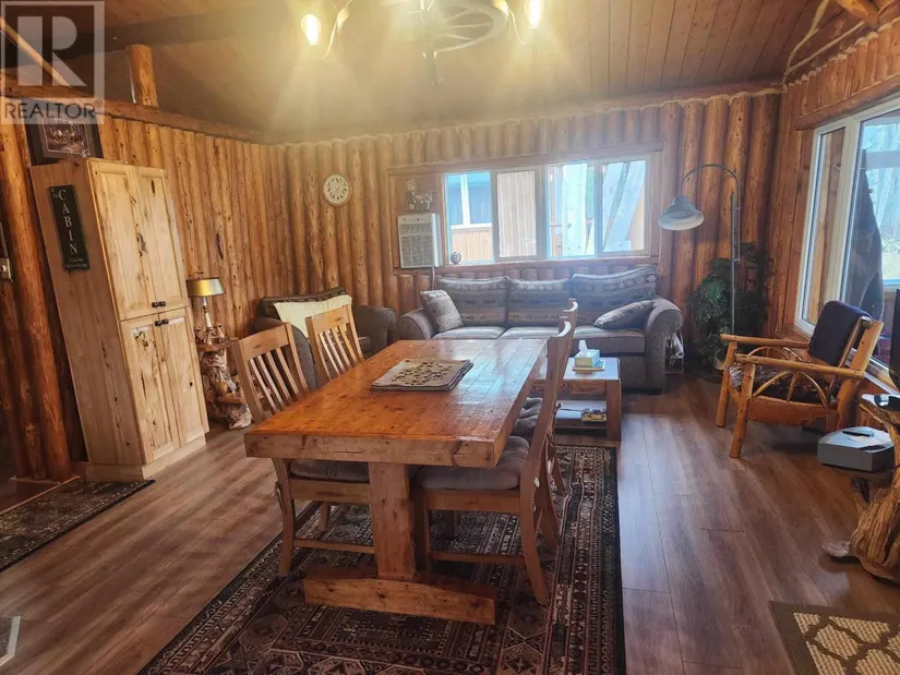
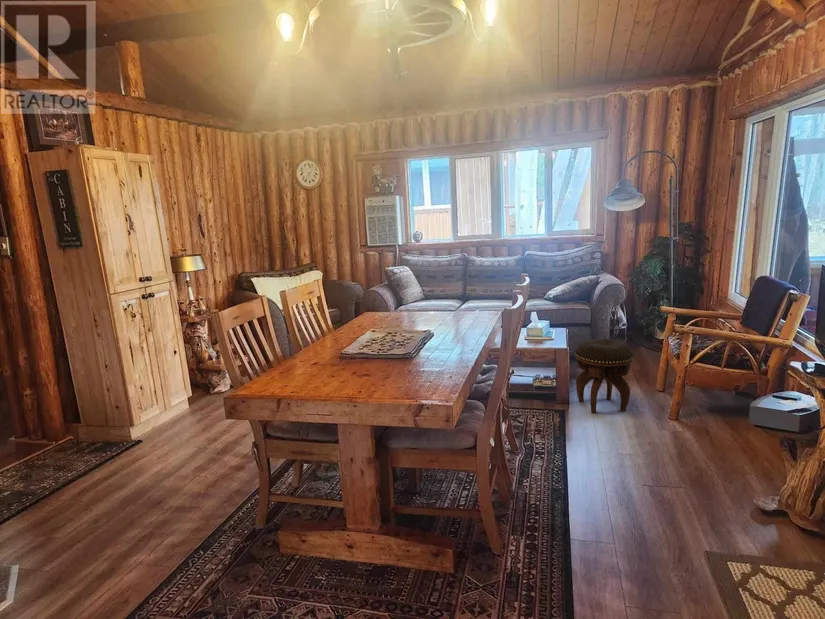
+ footstool (602, 374)
